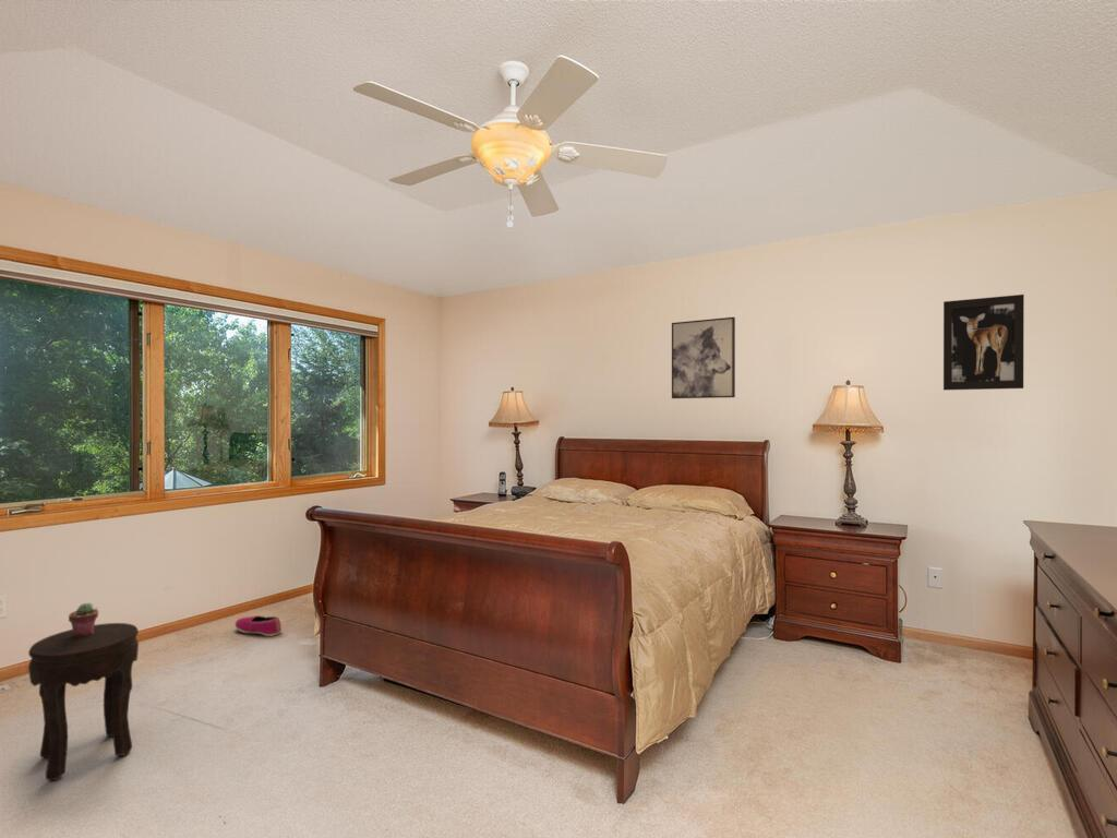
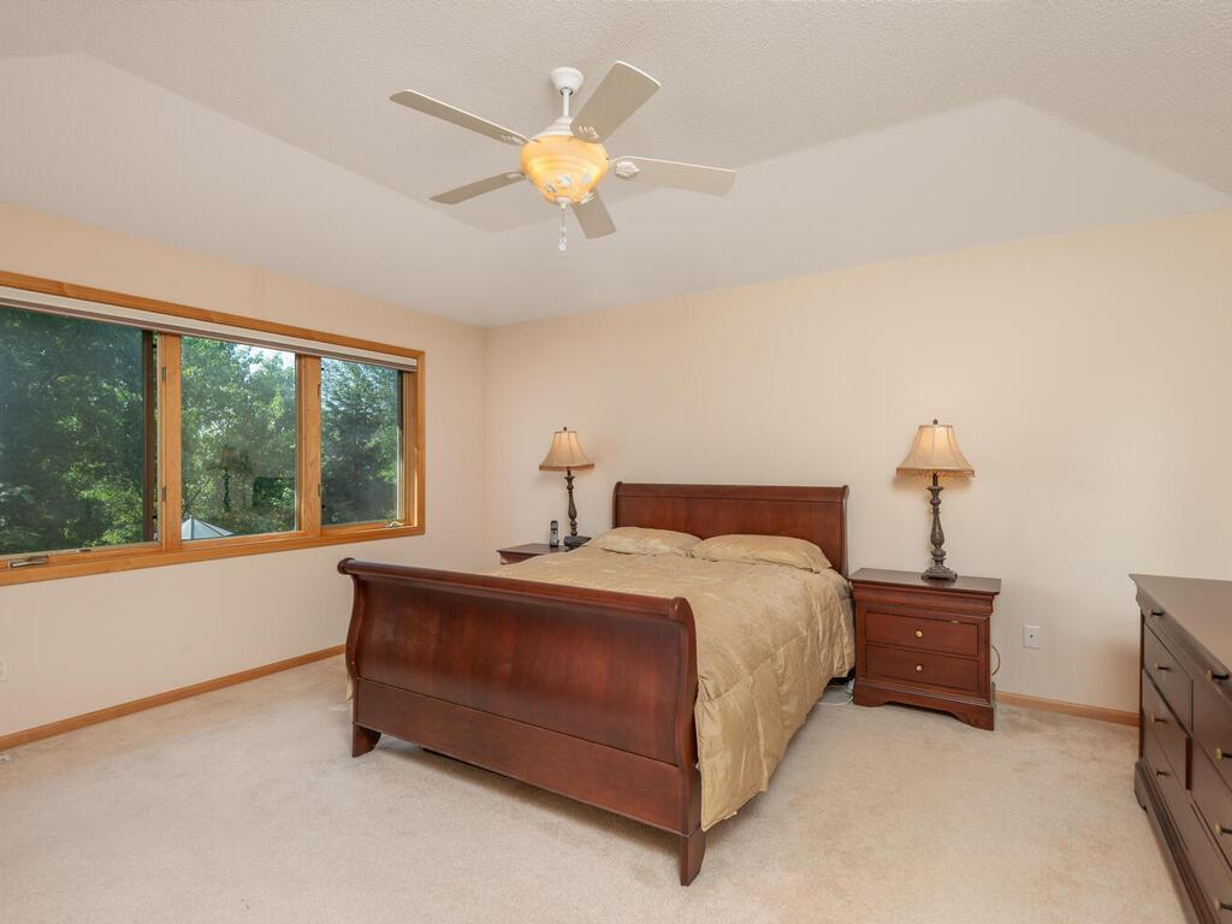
- side table (86, 683)
- wall art (702, 359)
- wall art (982, 344)
- potted succulent (83, 618)
- shoe (259, 623)
